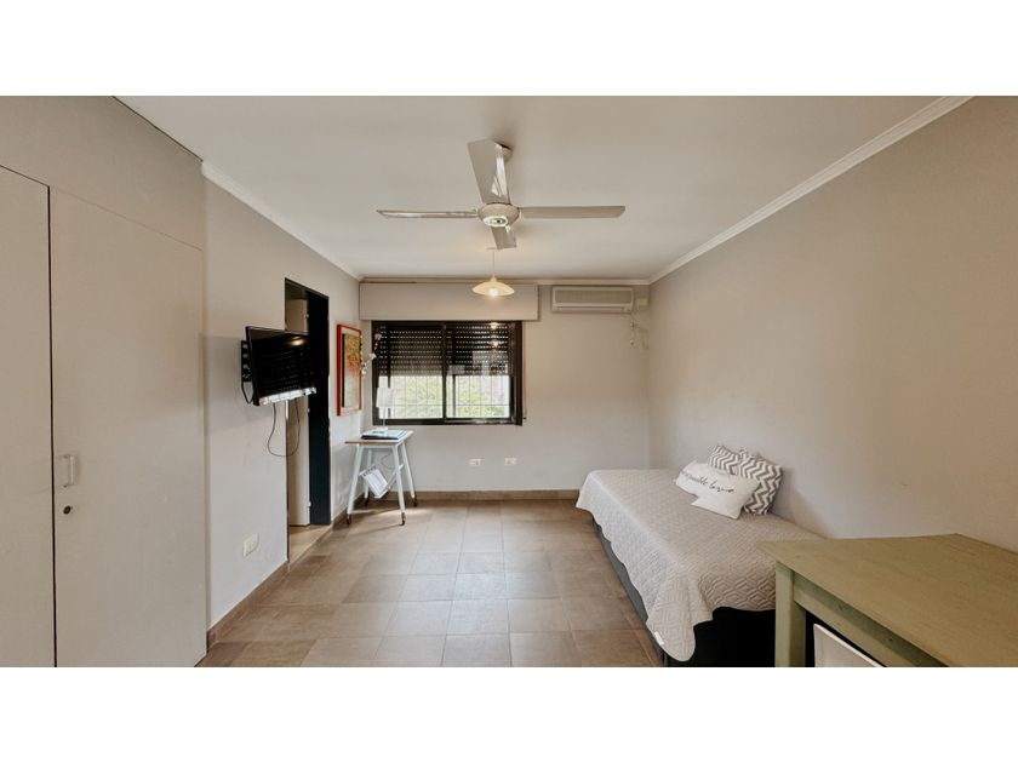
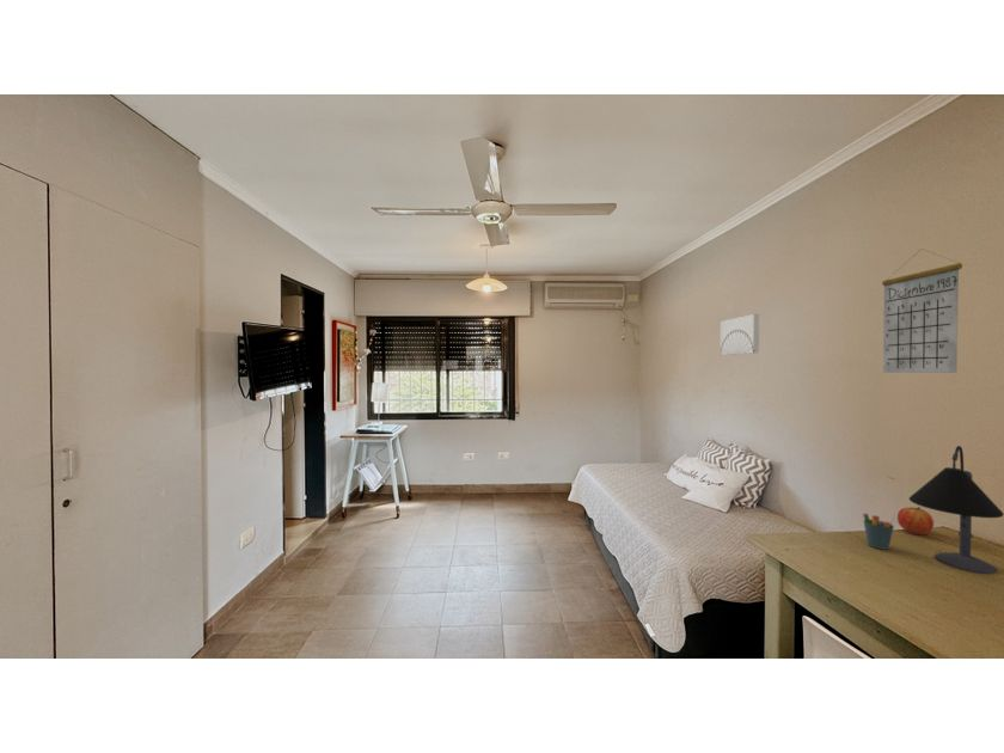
+ calendar (918, 311)
+ wall art (737, 336)
+ apple (914, 519)
+ pen holder (877, 528)
+ desk lamp (959, 509)
